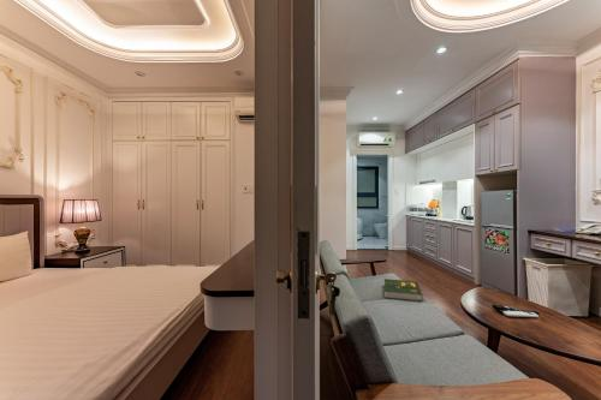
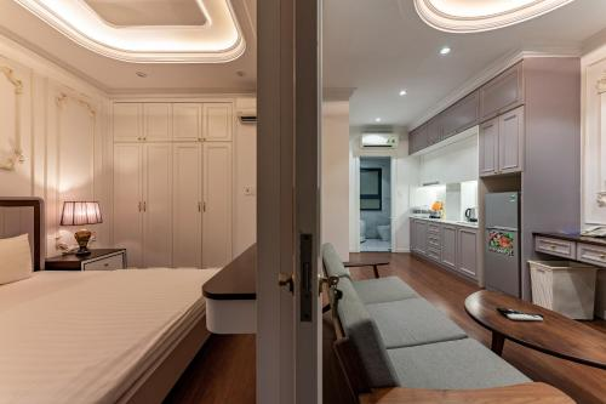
- book (401, 288)
